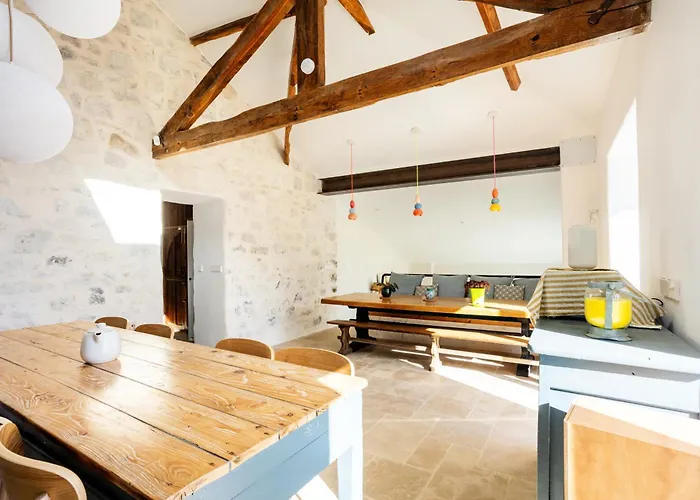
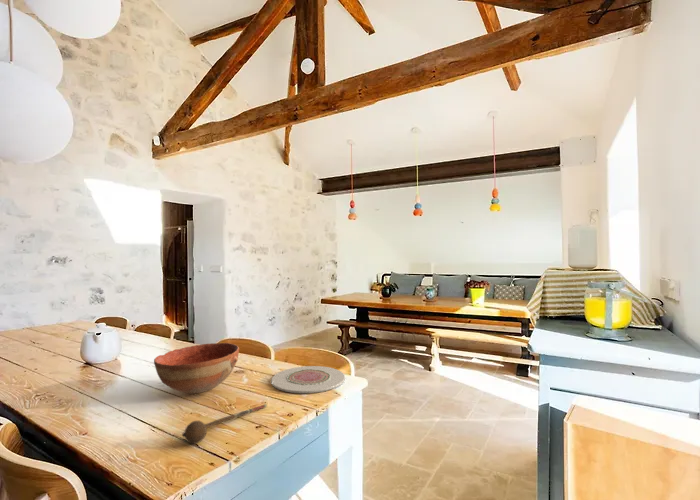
+ bowl (198, 370)
+ spoon (231, 415)
+ plate (308, 377)
